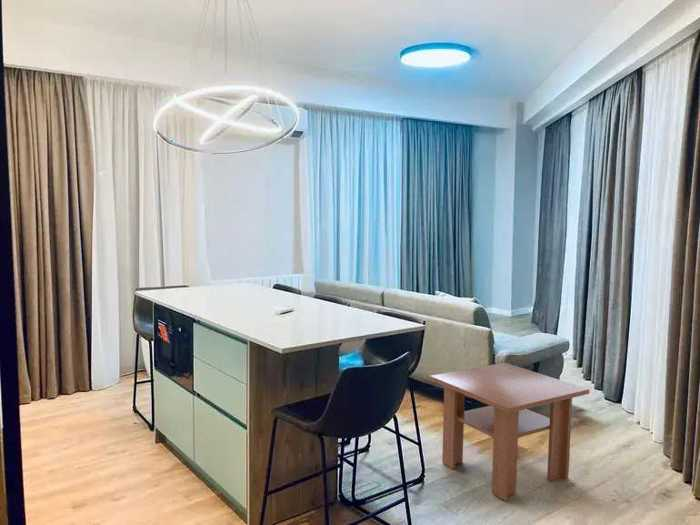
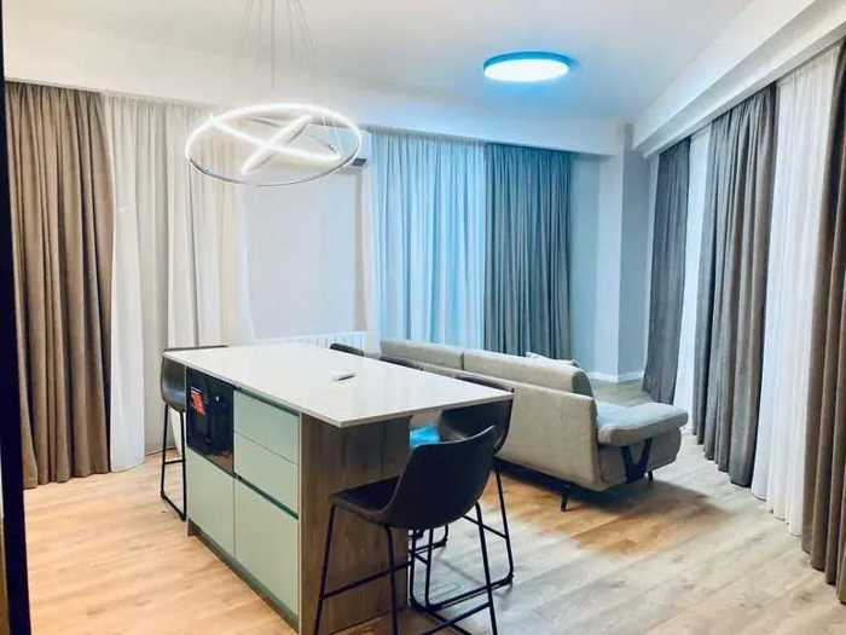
- coffee table (505, 426)
